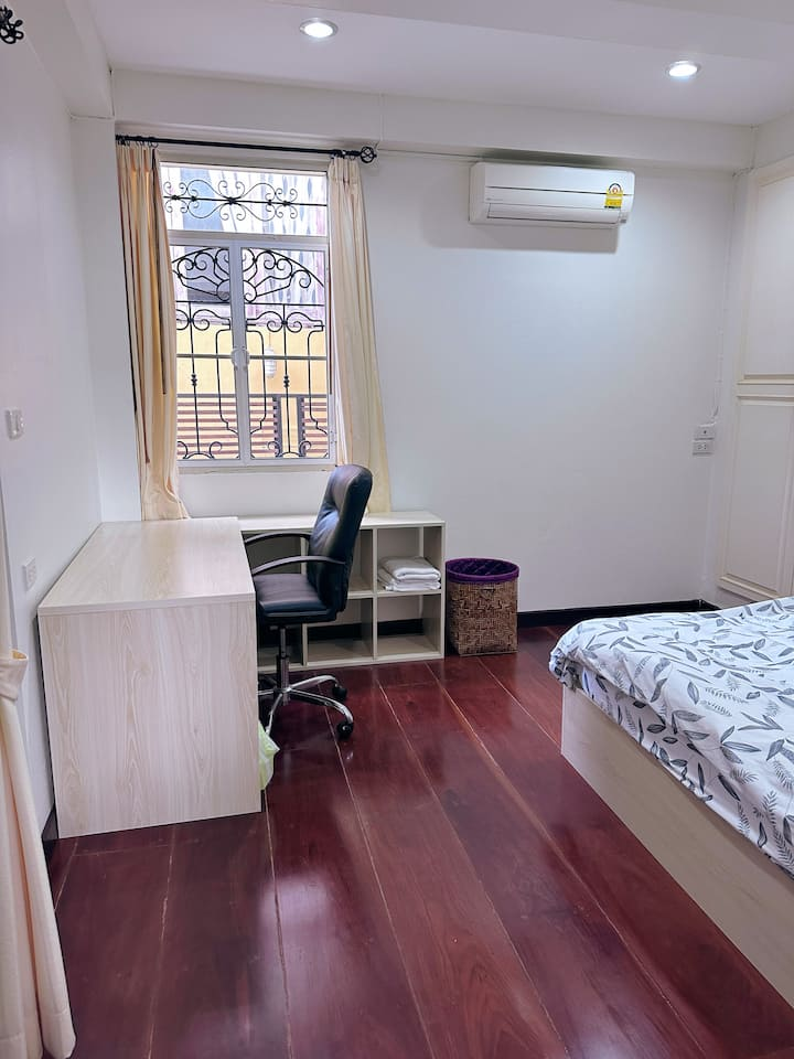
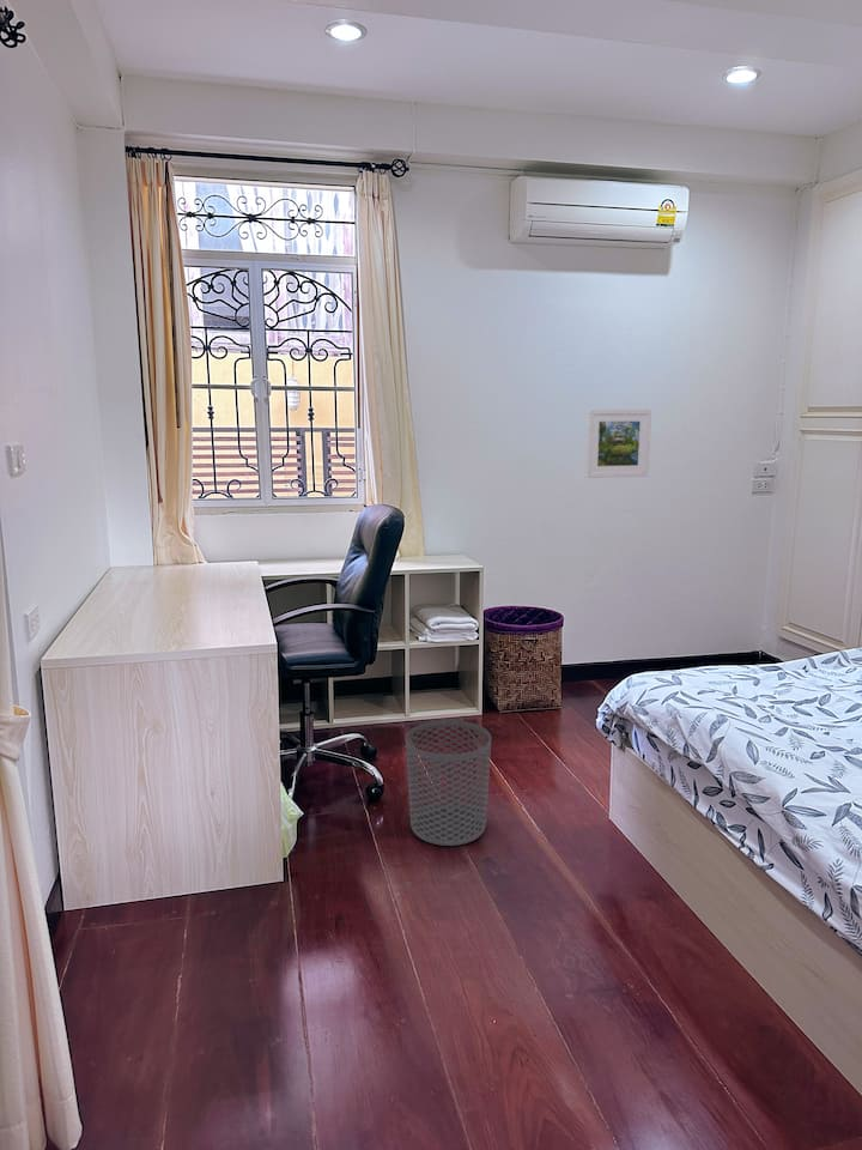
+ waste bin (448, 783)
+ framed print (618, 443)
